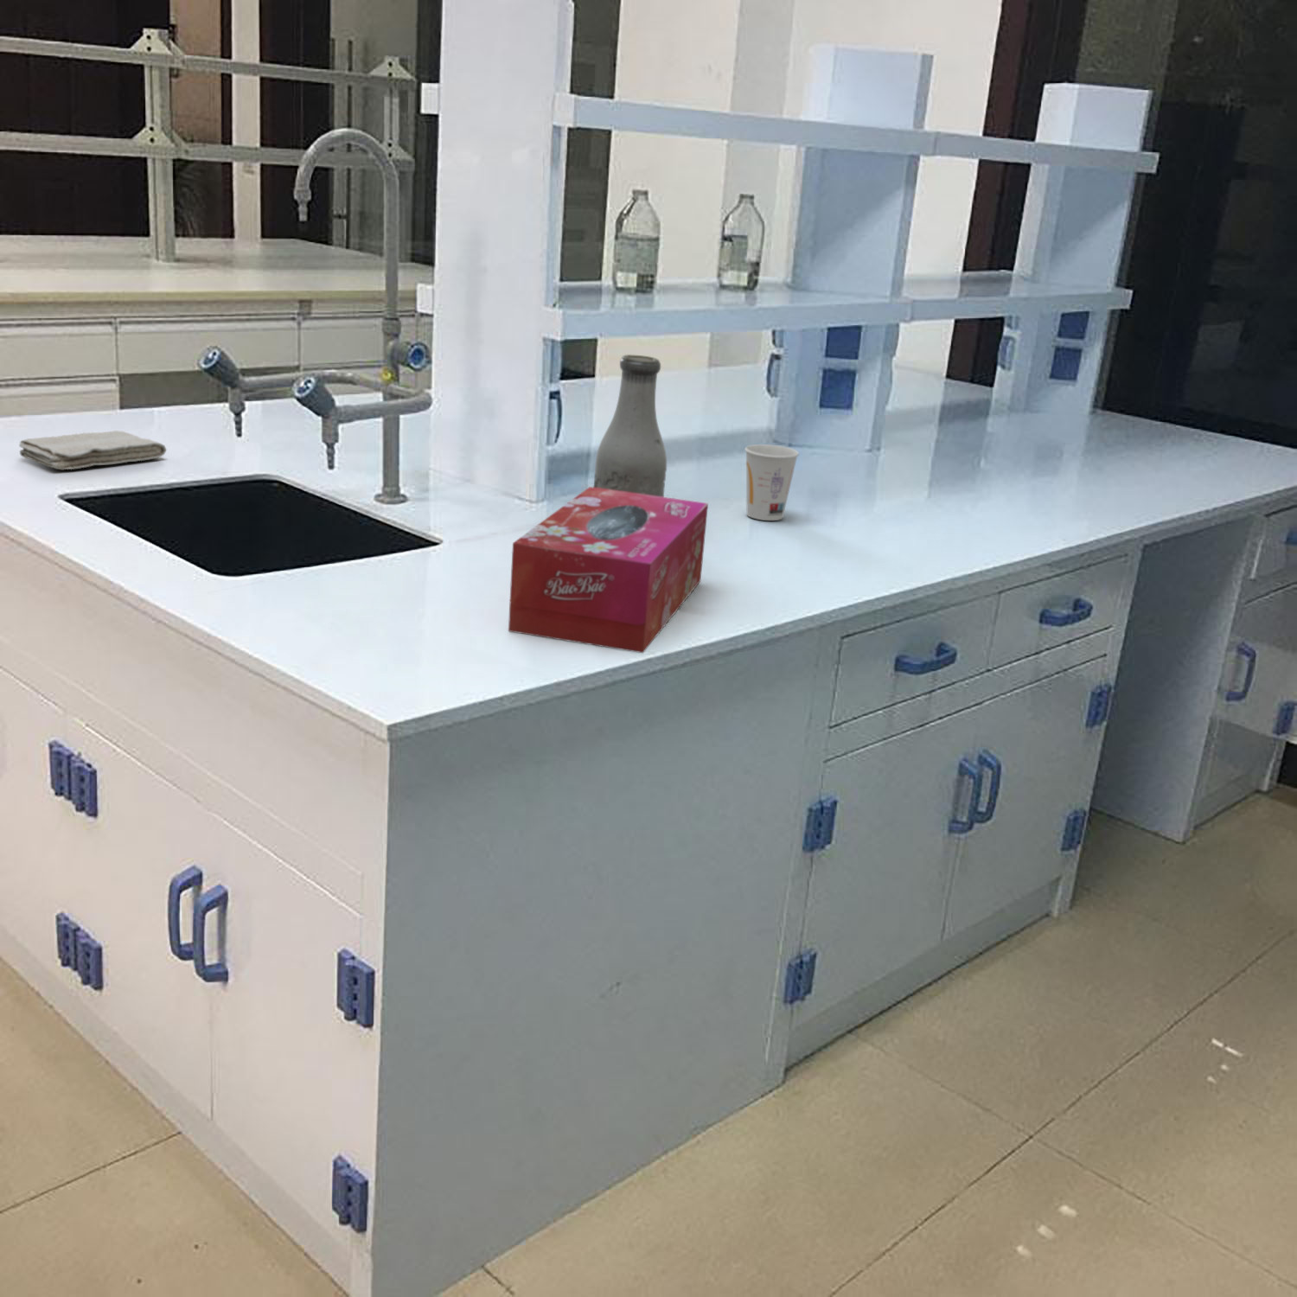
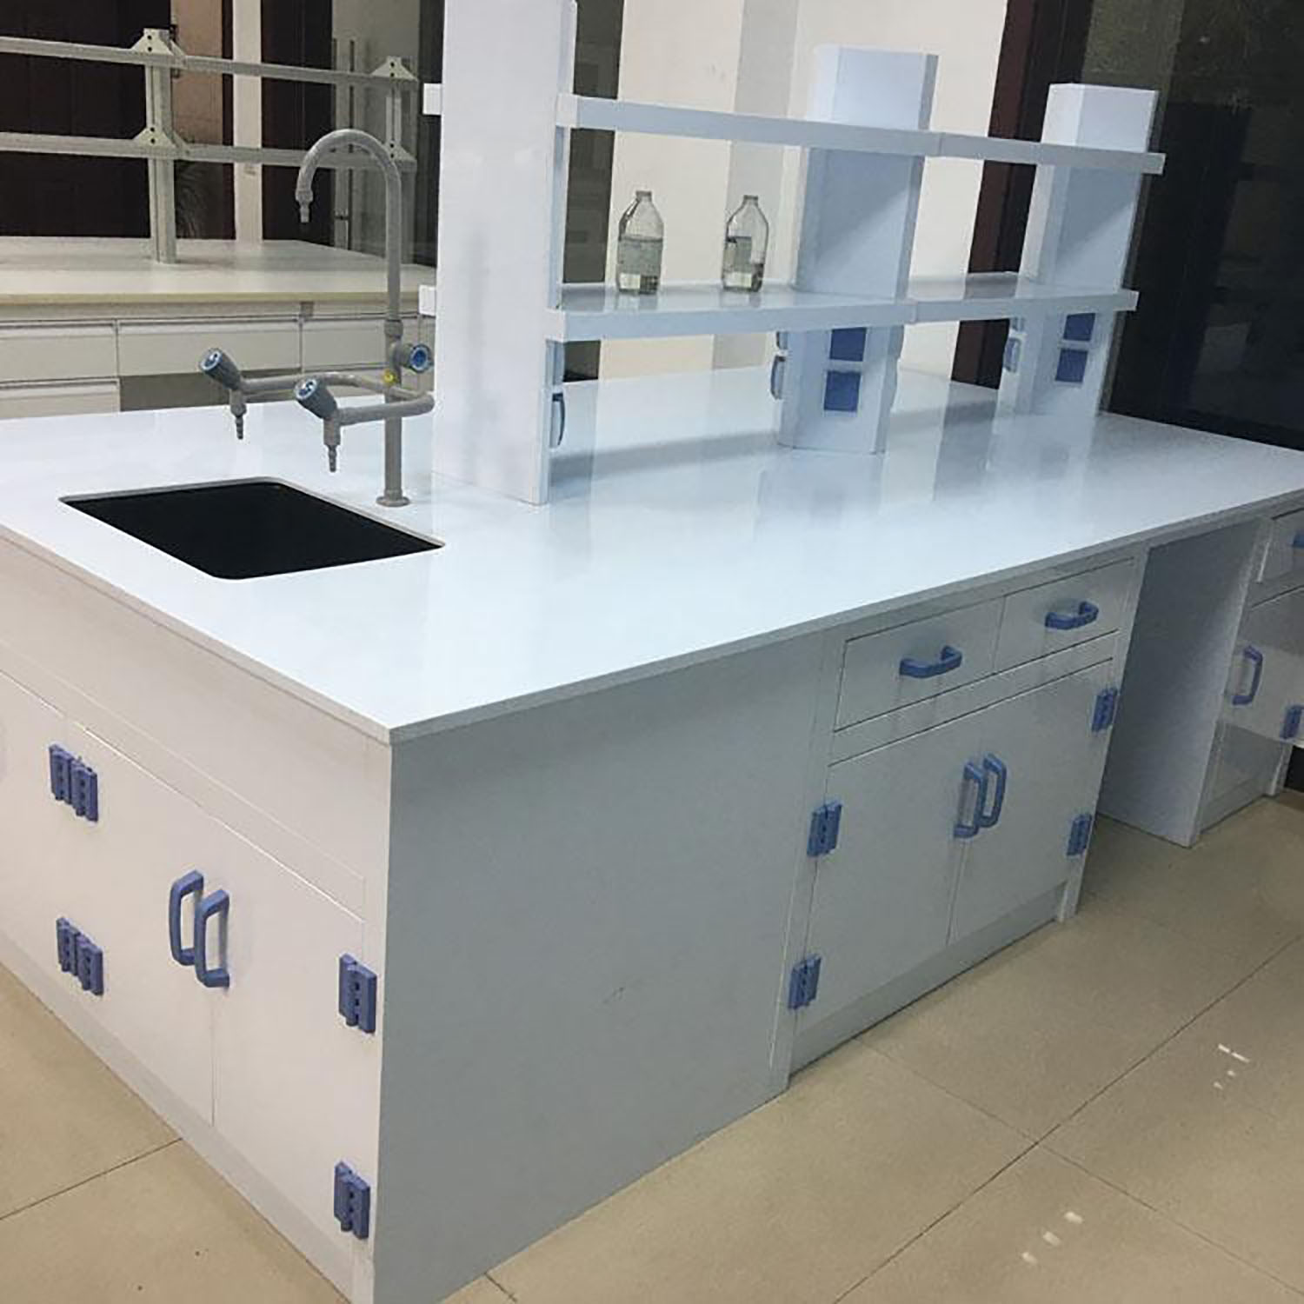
- tissue box (614, 563)
- cup (767, 482)
- washcloth (90, 448)
- bottle (632, 444)
